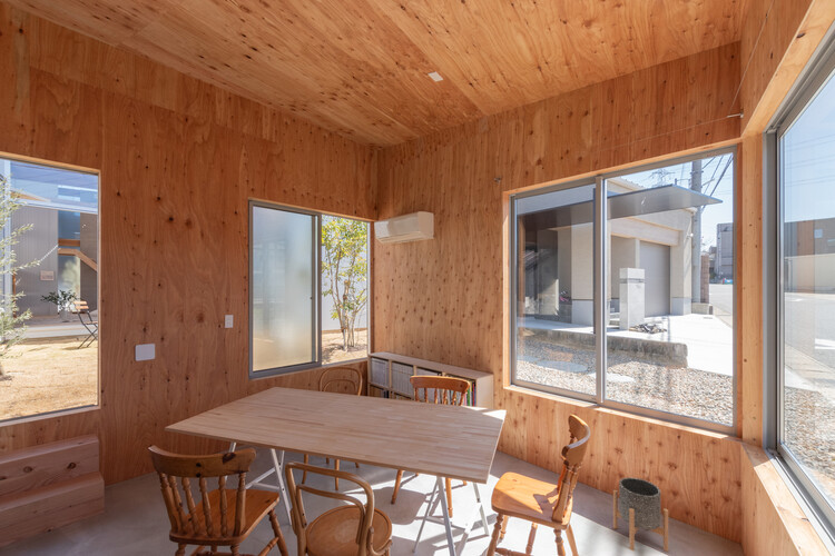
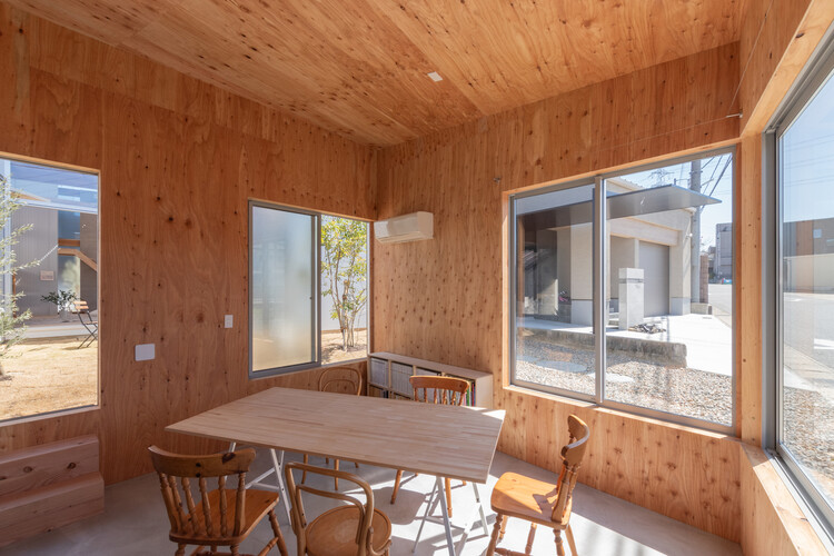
- planter (639, 512)
